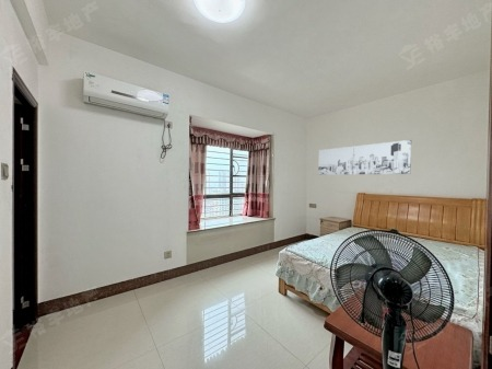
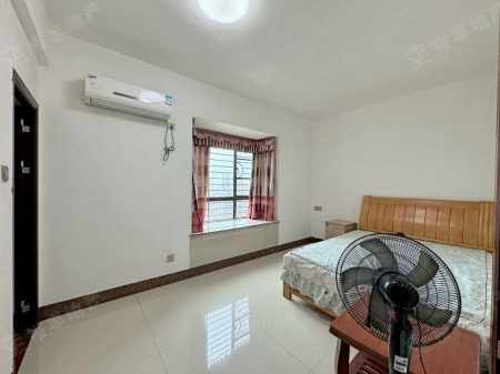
- wall art (358, 160)
